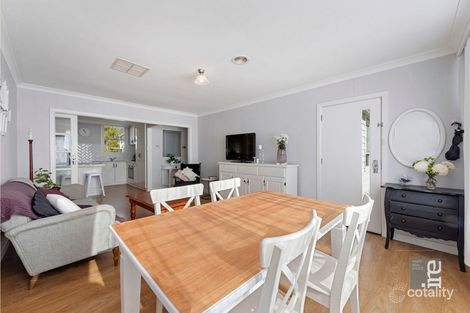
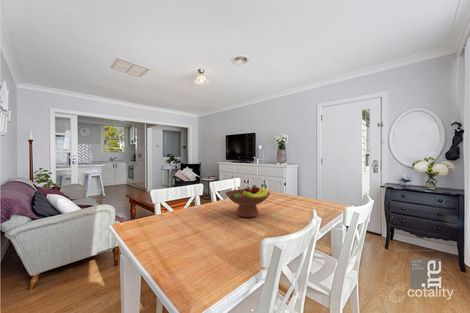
+ fruit bowl (247, 199)
